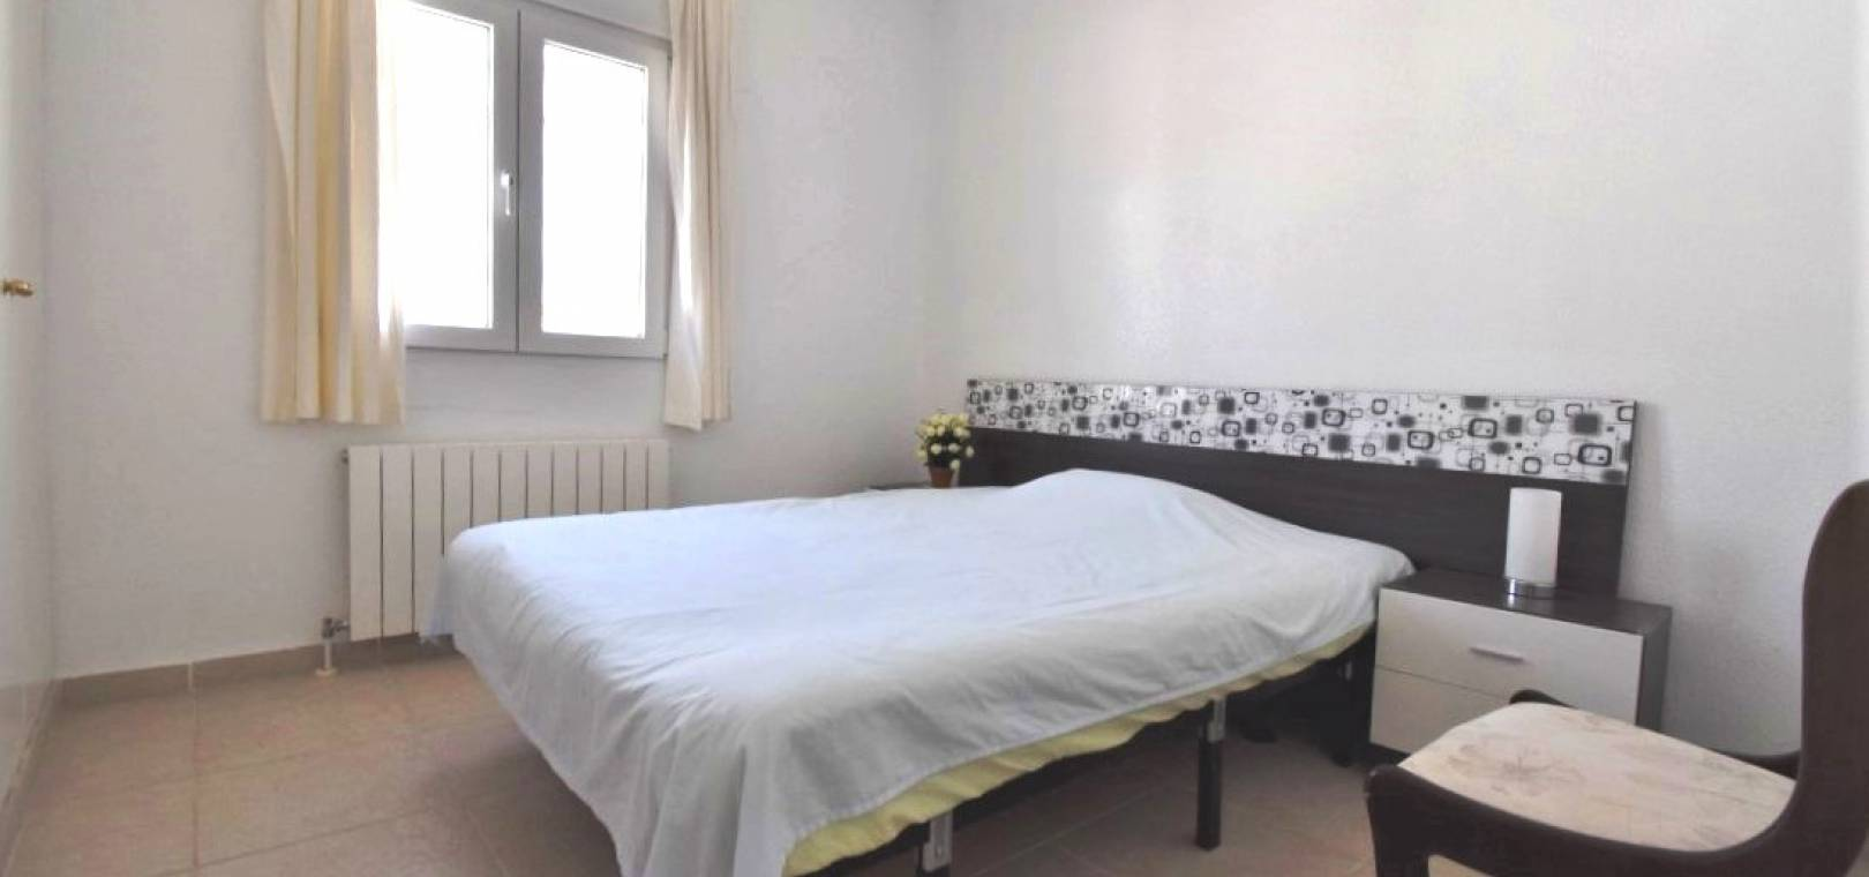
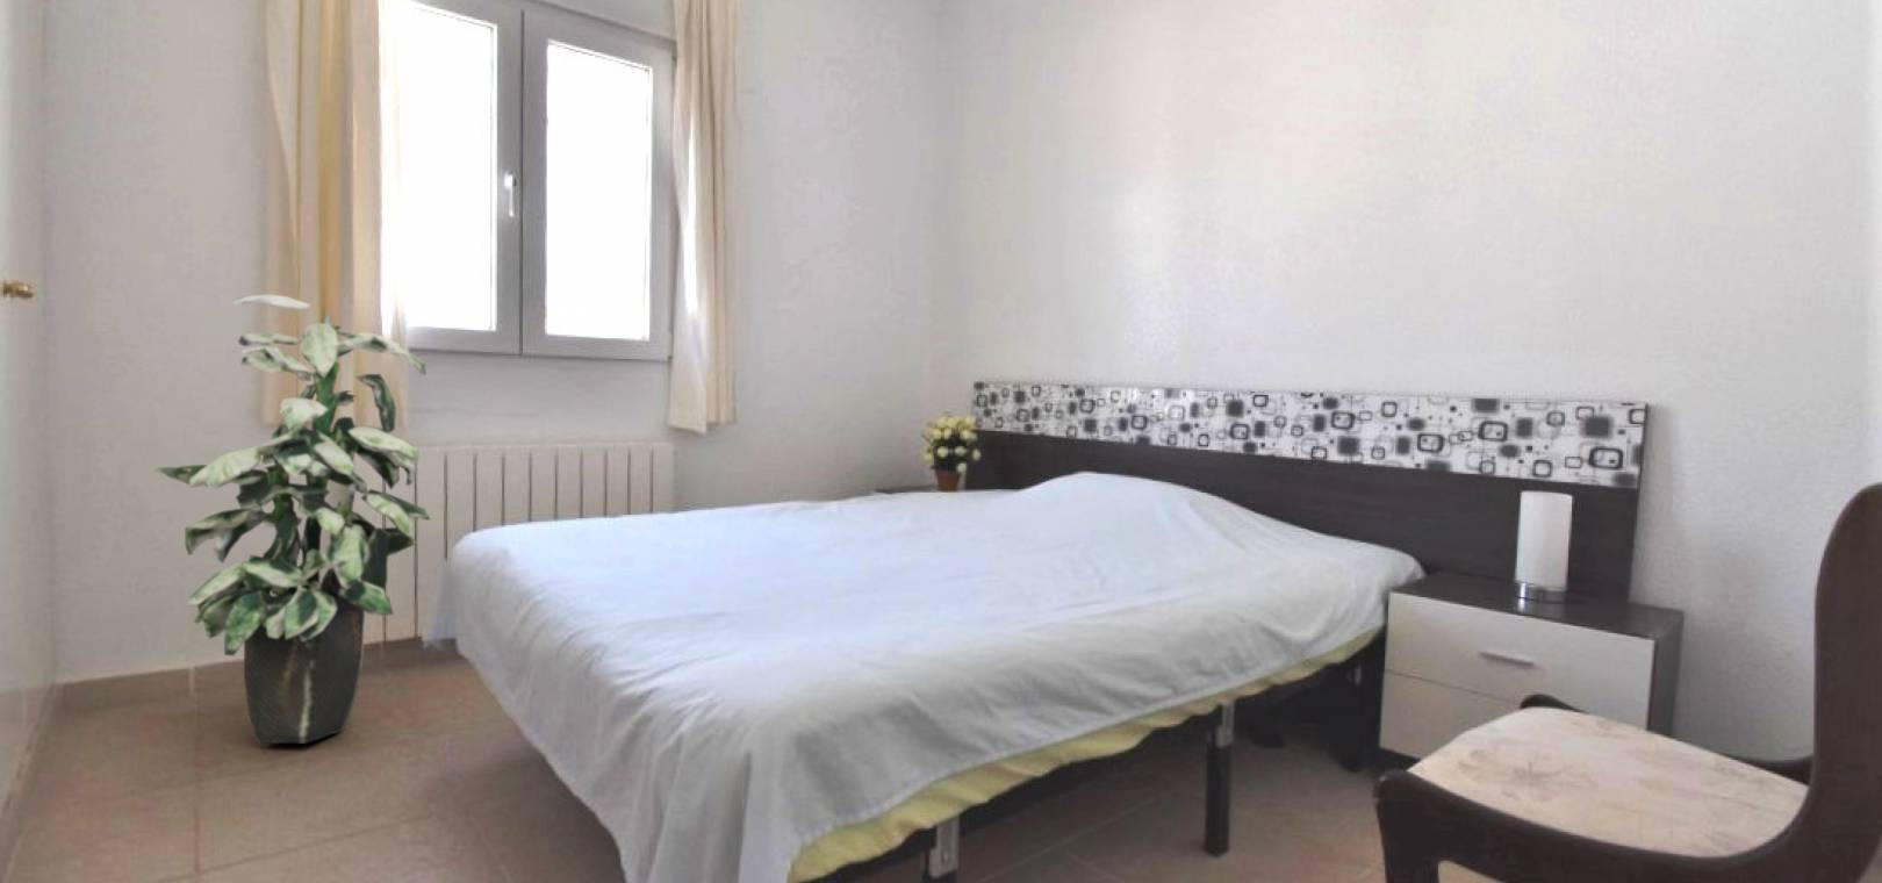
+ indoor plant (301, 518)
